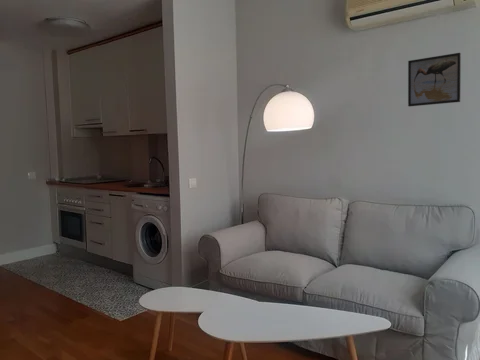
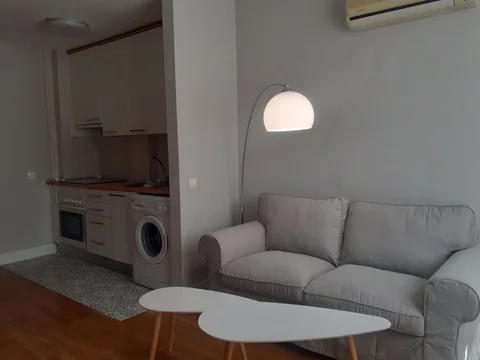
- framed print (433, 80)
